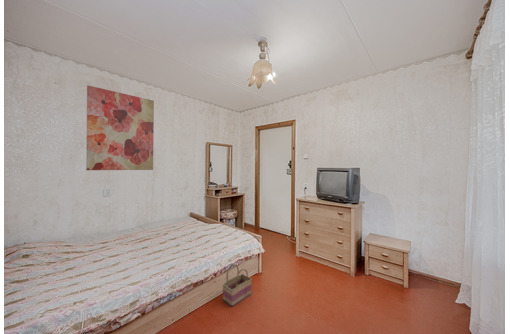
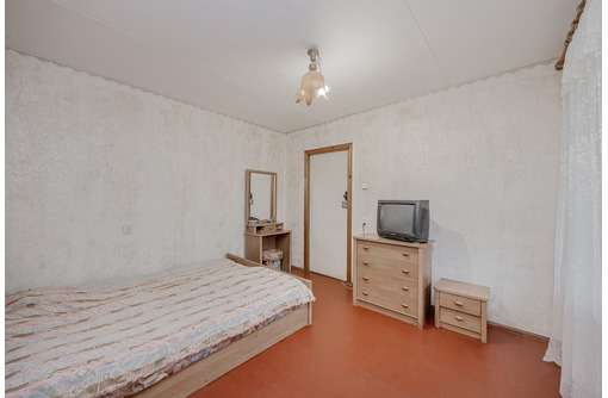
- wall art (123, 132)
- basket (237, 281)
